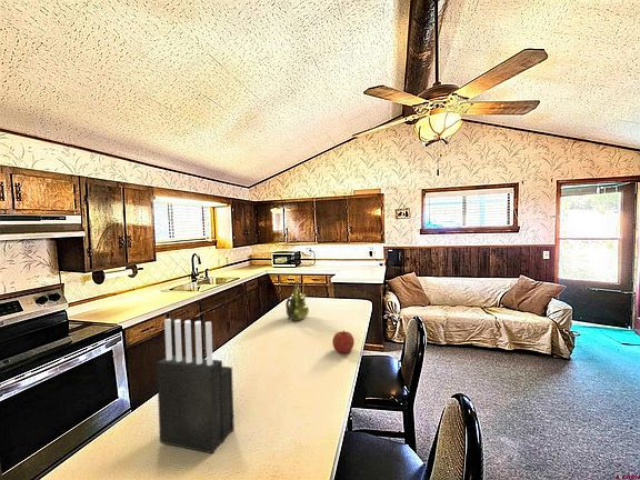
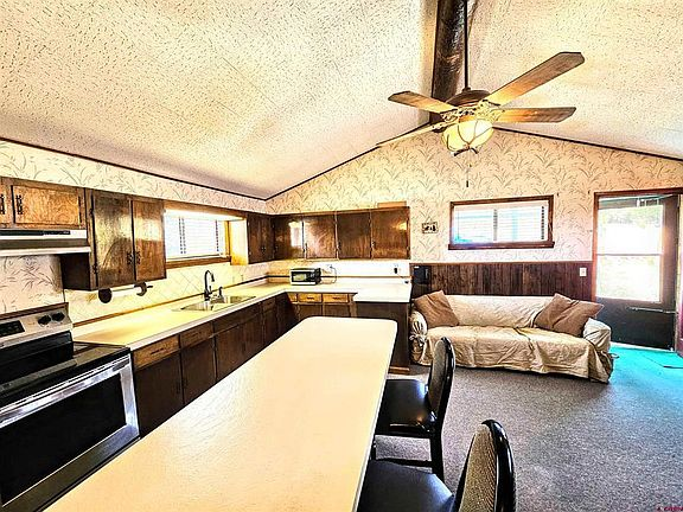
- teapot (297, 299)
- knife block (198, 376)
- fruit (343, 340)
